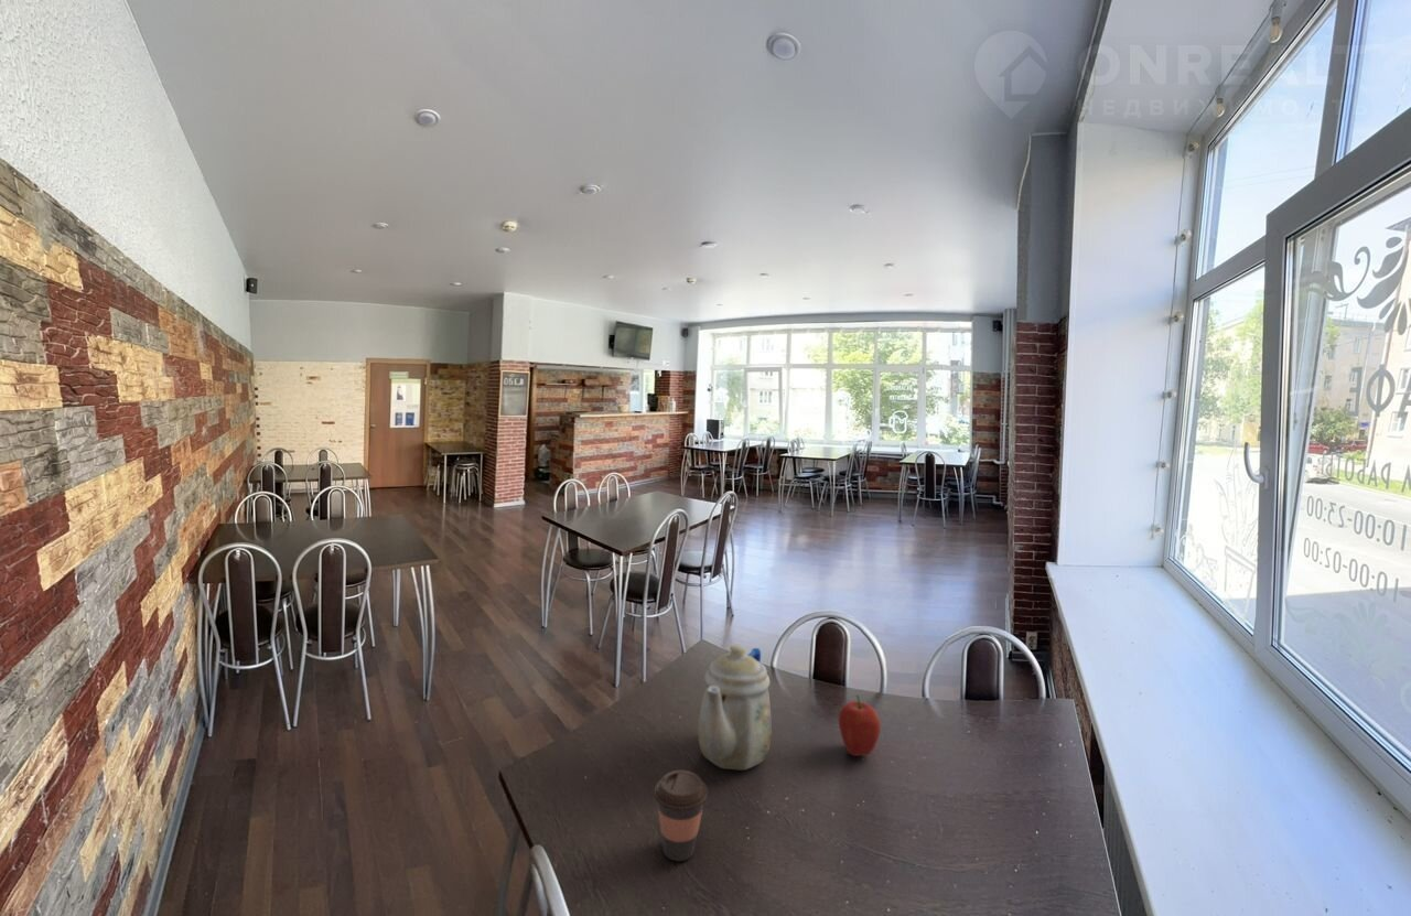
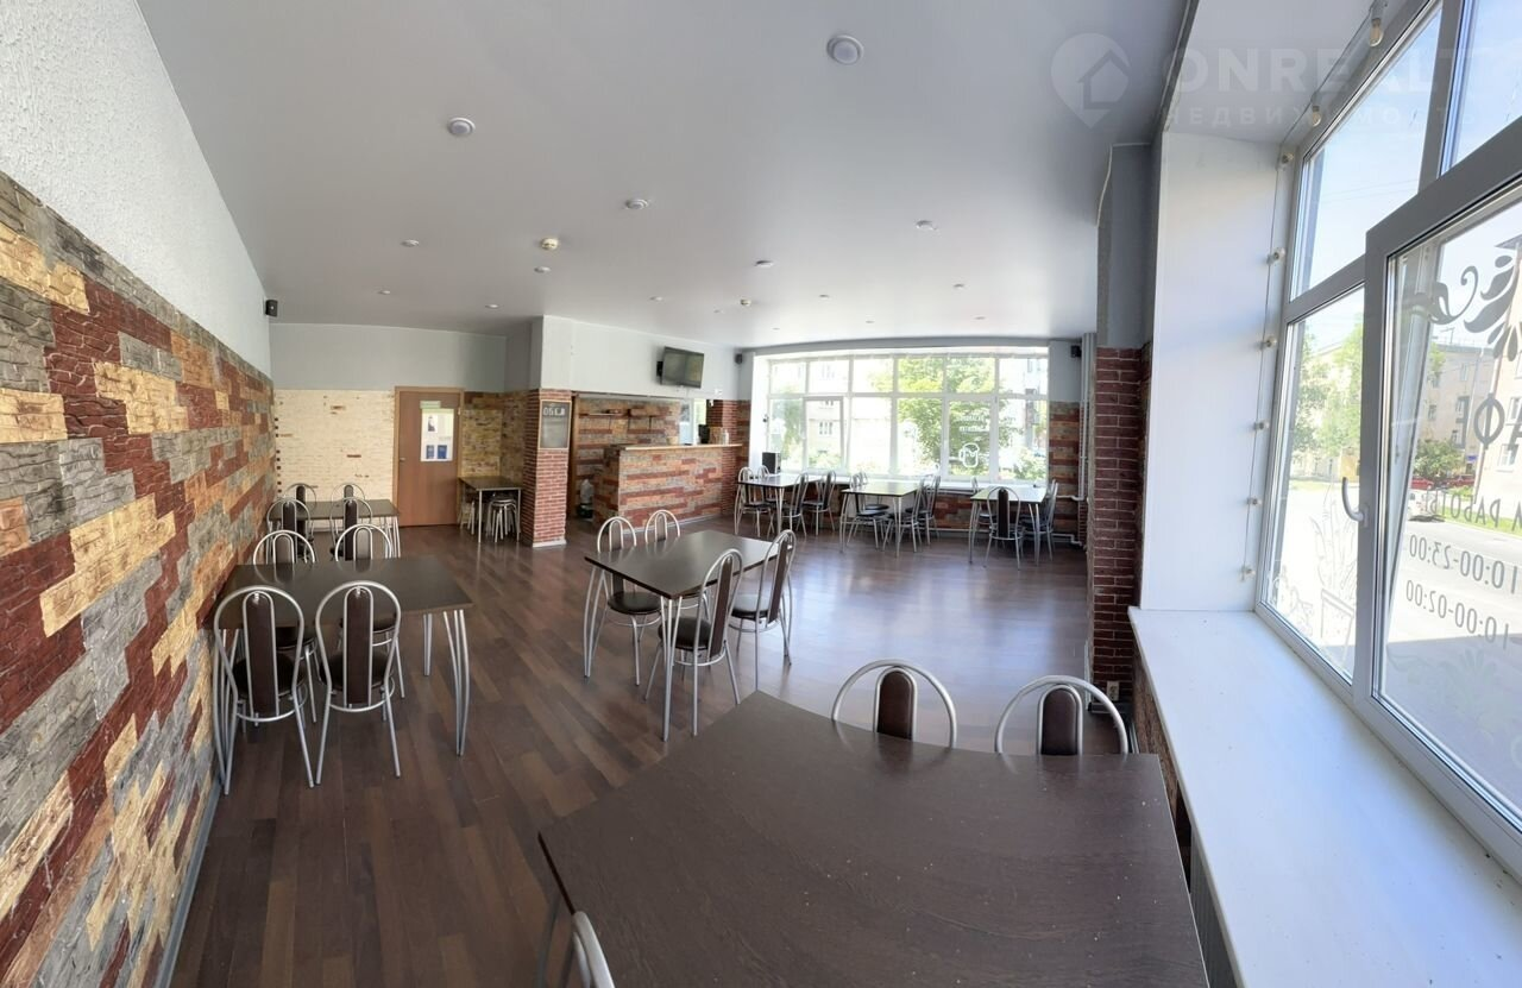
- coffee cup (679, 816)
- teapot (735, 700)
- fruit (858, 725)
